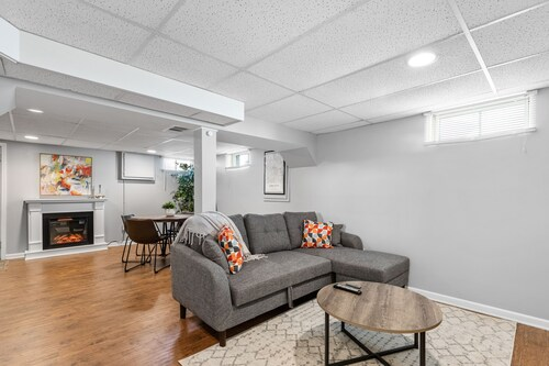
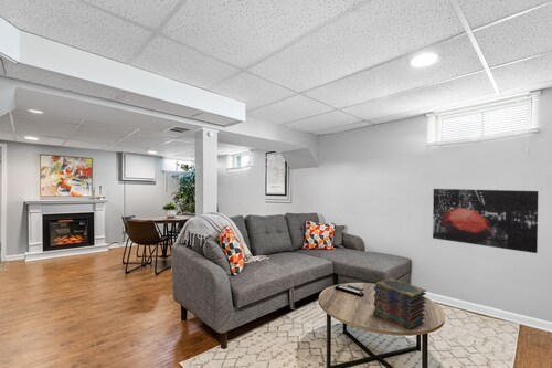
+ wall art (479, 217)
+ book stack (399, 302)
